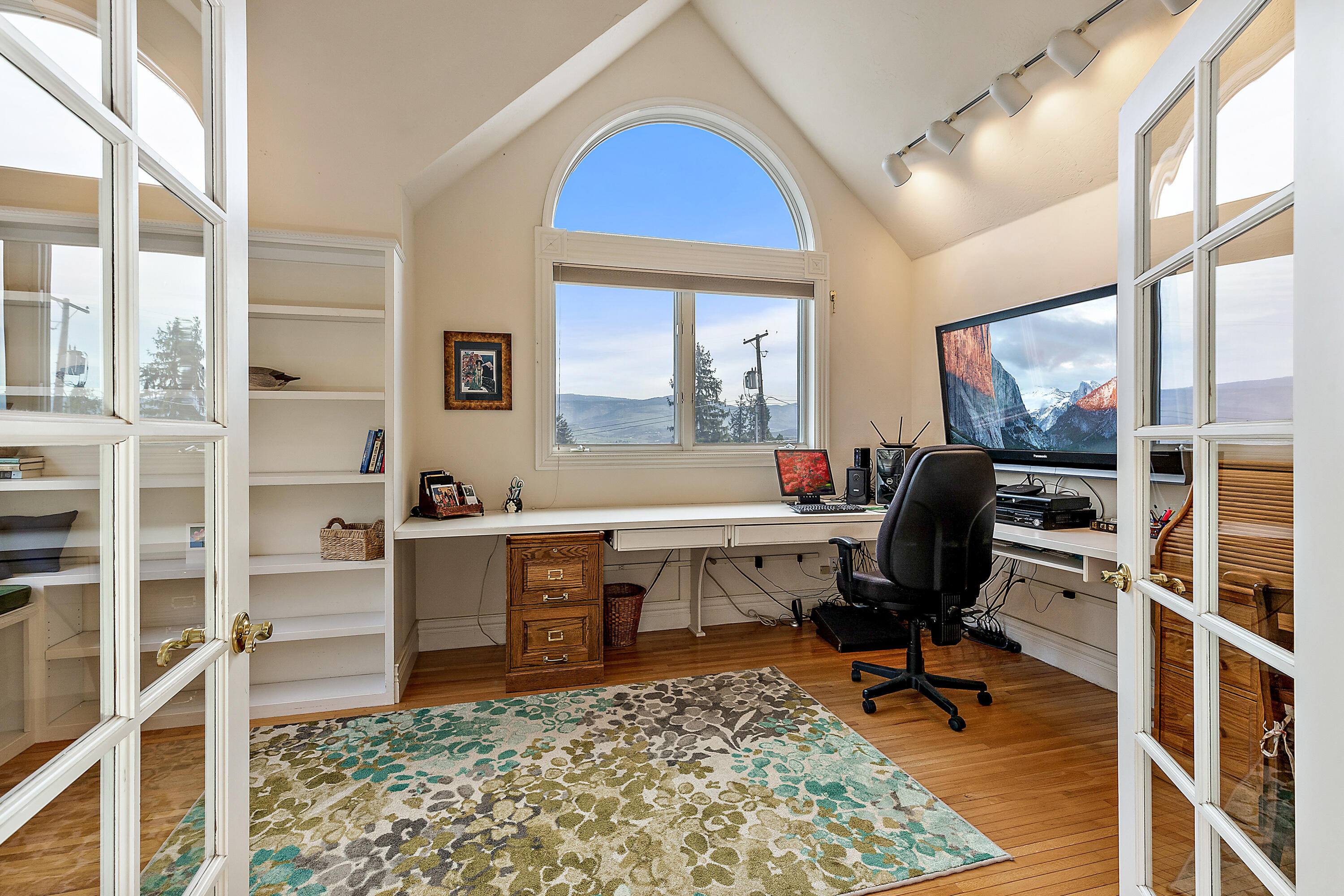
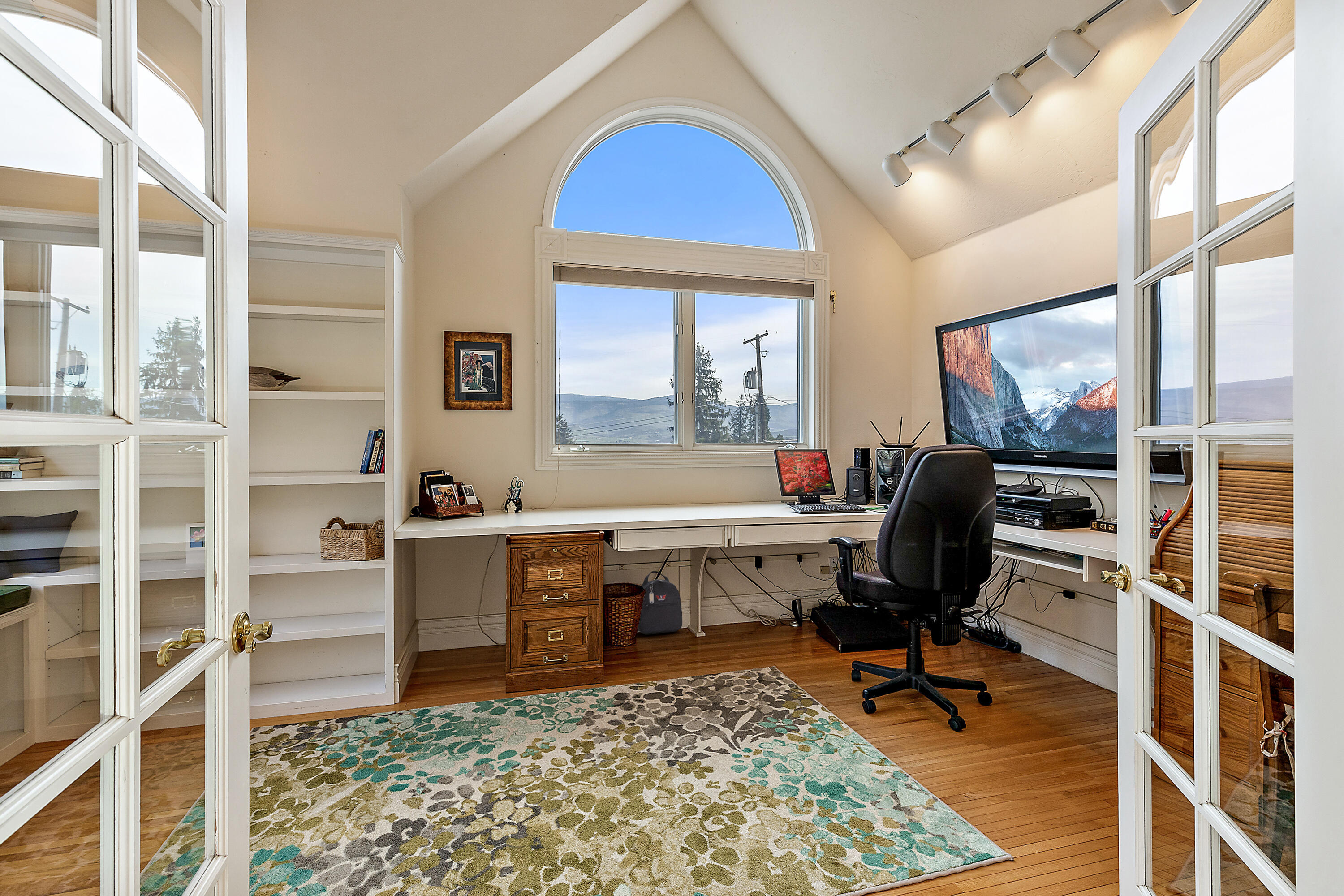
+ backpack (658, 602)
